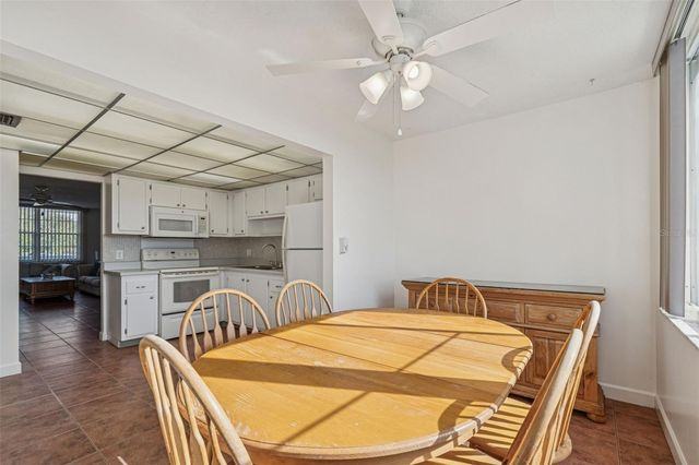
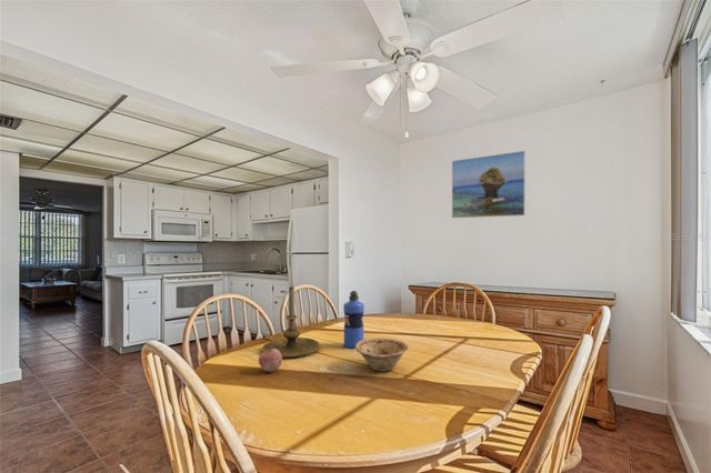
+ dish (381, 355)
+ water bottle (353, 318)
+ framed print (485, 187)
+ candle holder (291, 318)
+ apple (270, 360)
